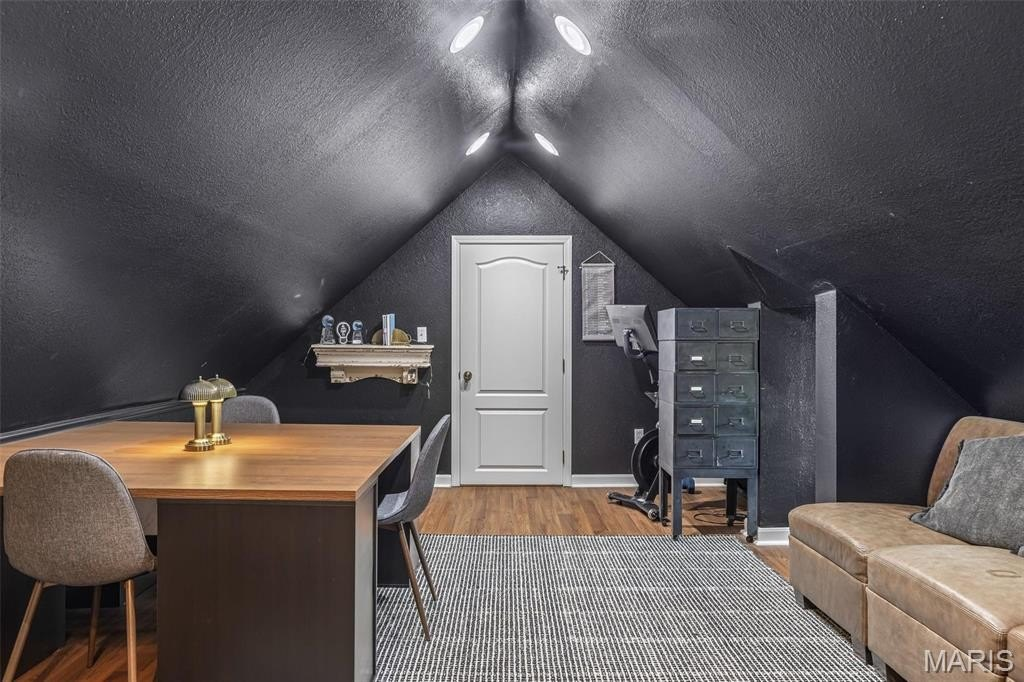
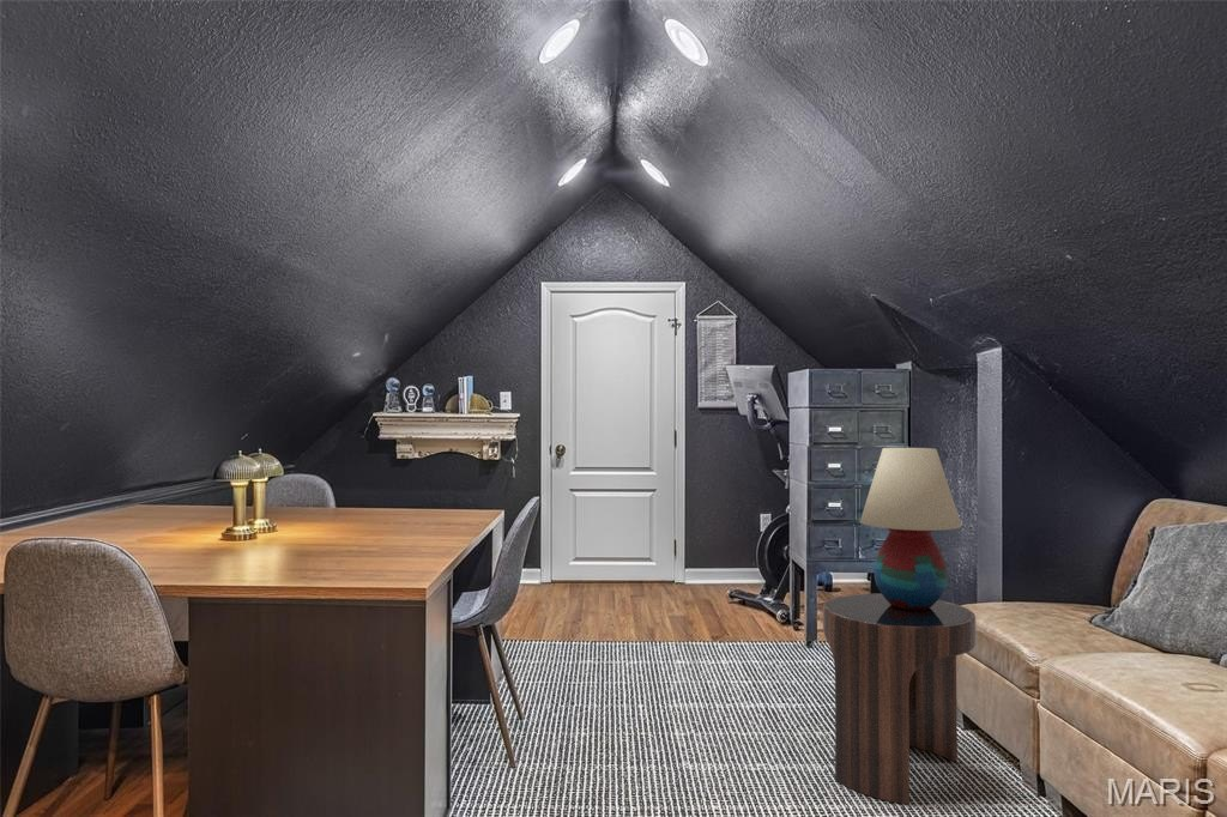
+ table lamp (909, 526)
+ side table (897, 689)
